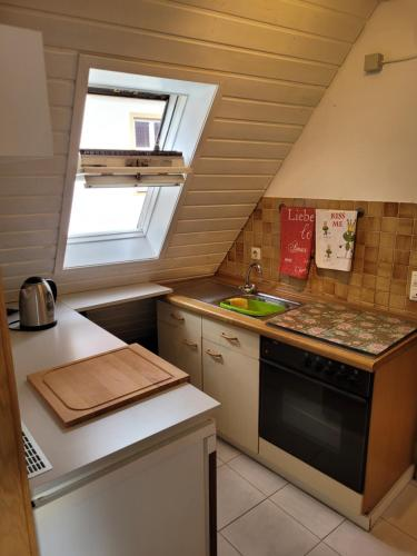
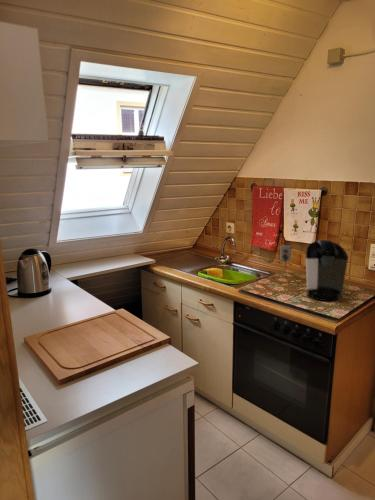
+ coffee maker (313, 267)
